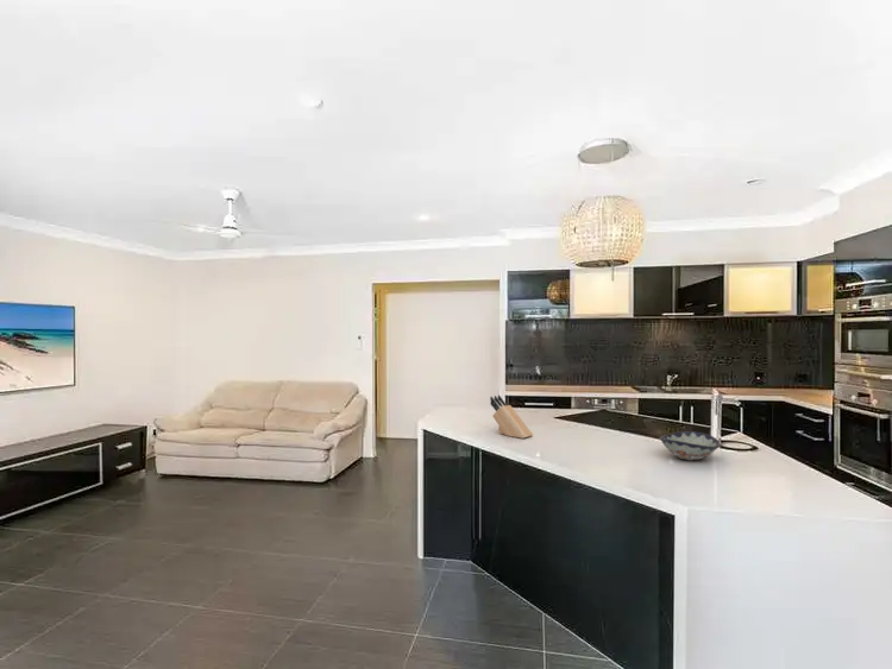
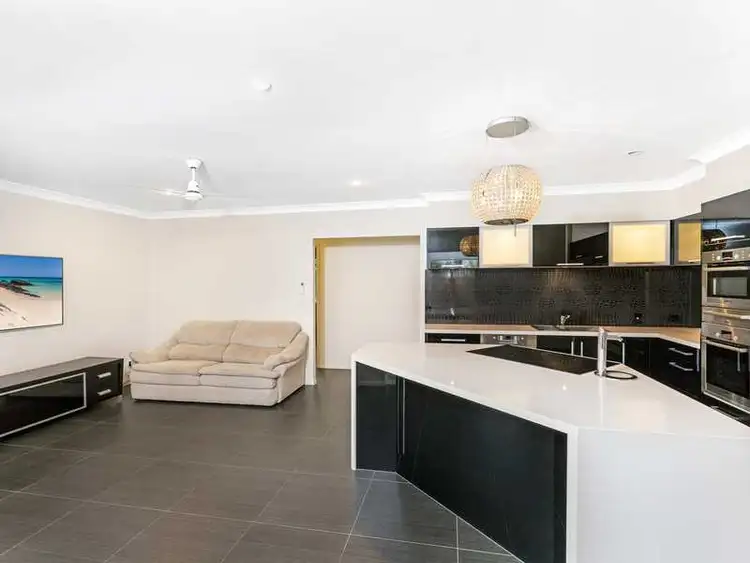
- decorative bowl (689, 447)
- knife block (509, 415)
